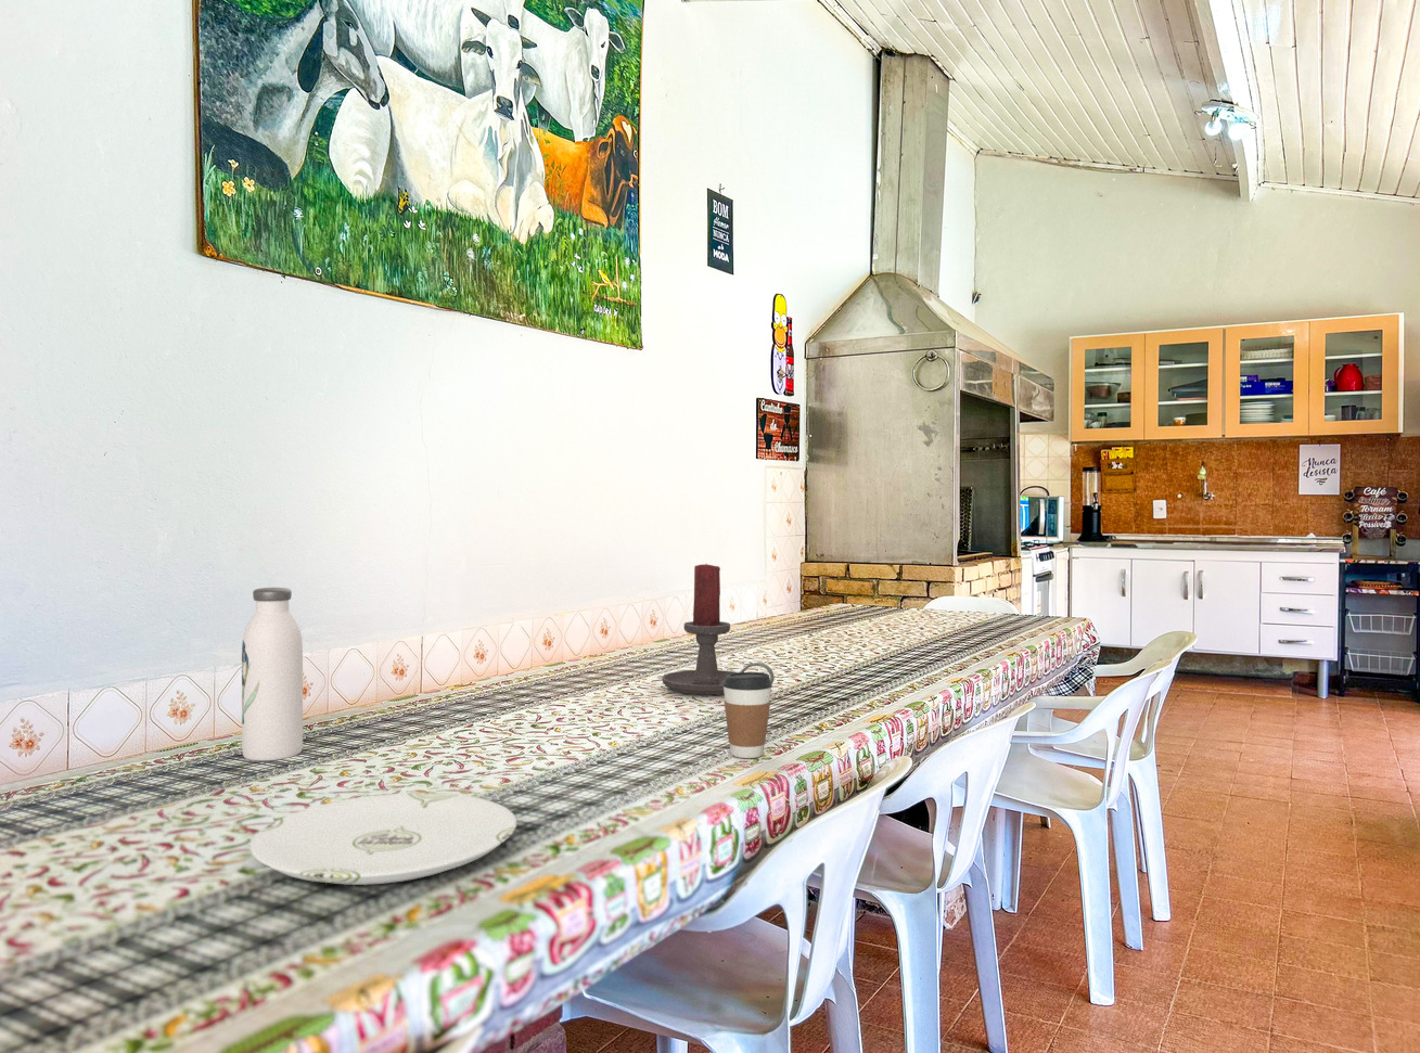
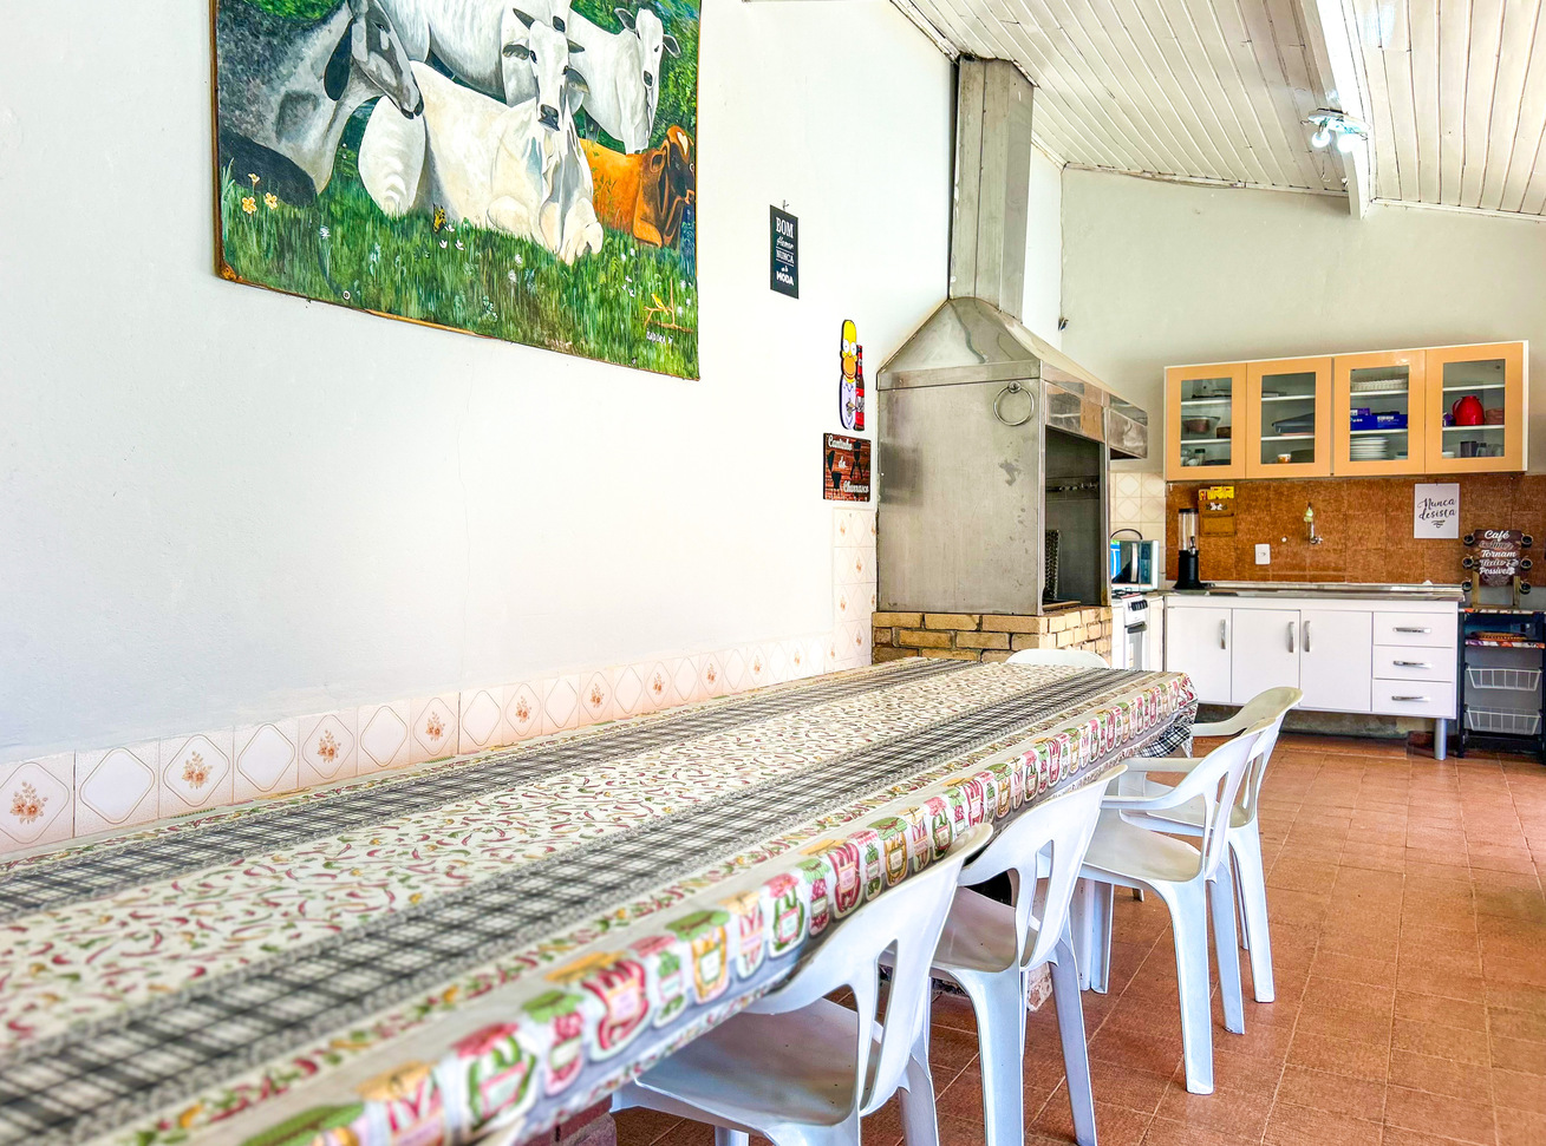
- water bottle (272, 671)
- candle holder (718, 626)
- plate (388, 838)
- coffee cup (746, 713)
